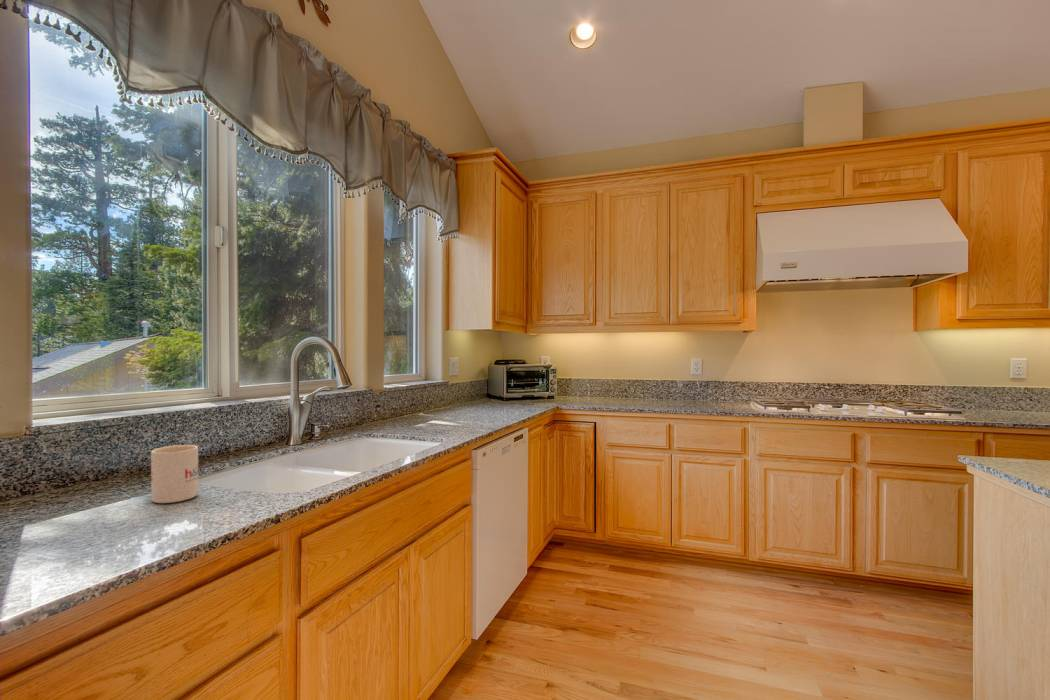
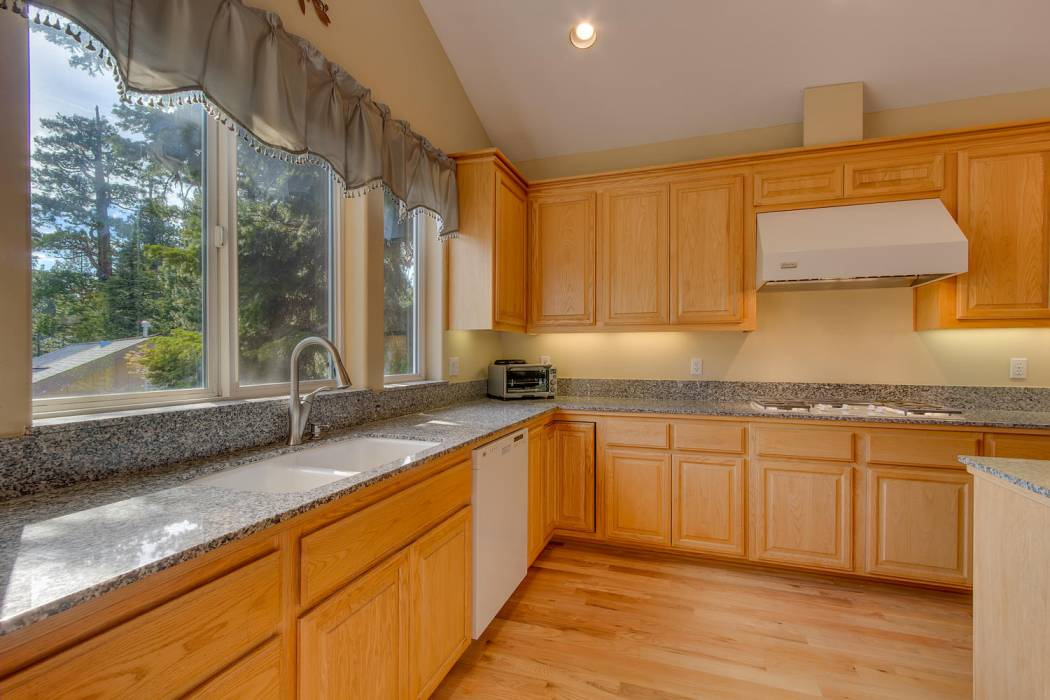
- mug (175, 471)
